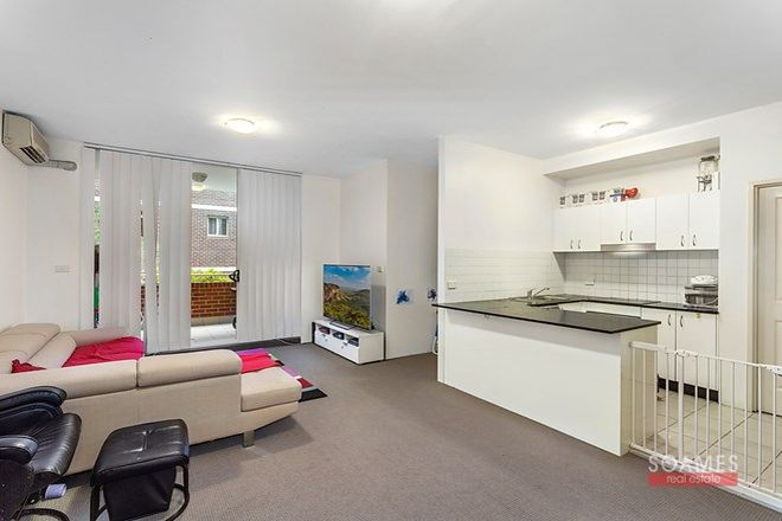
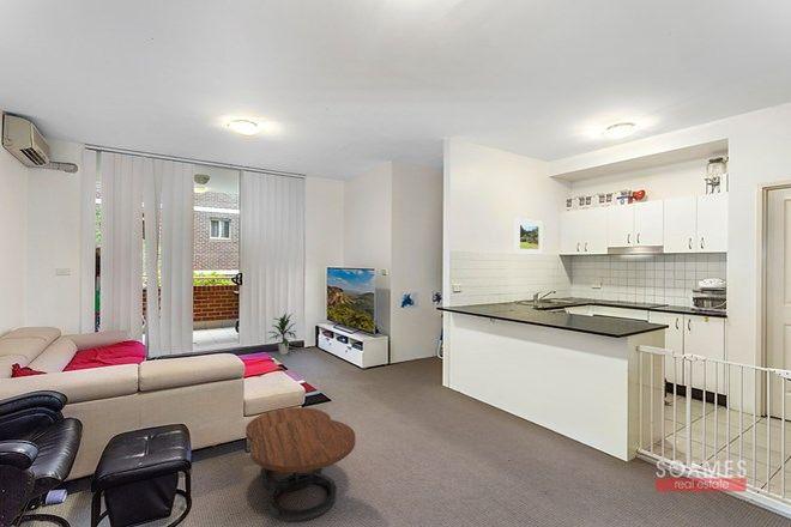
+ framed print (529, 237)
+ coffee table (296, 456)
+ indoor plant (283, 333)
